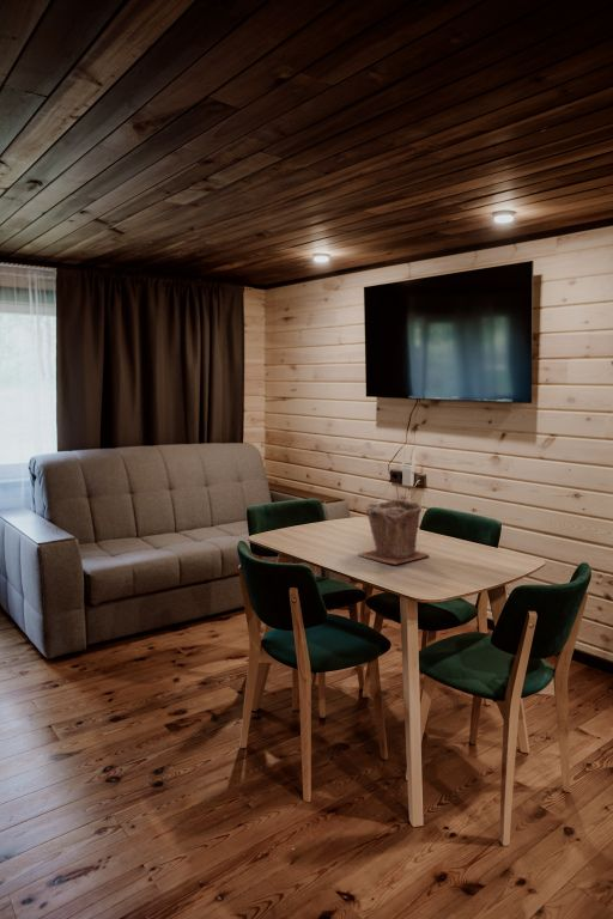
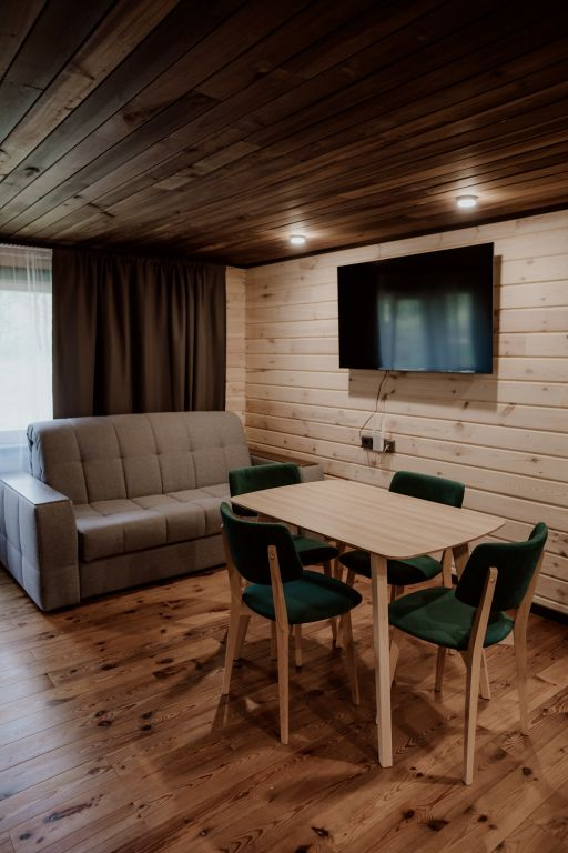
- plant pot (393, 529)
